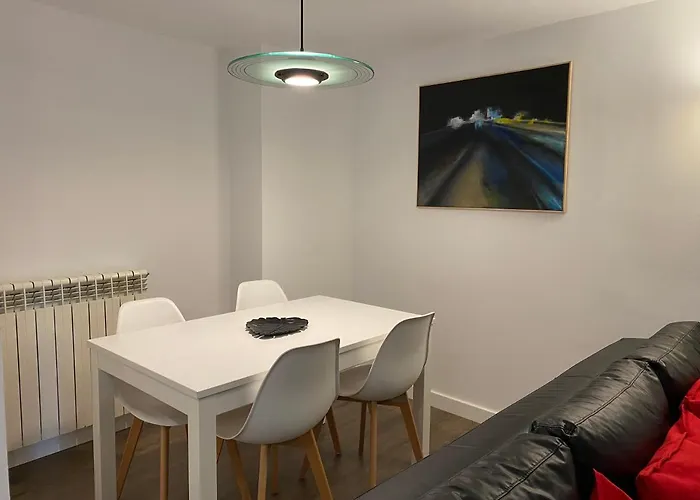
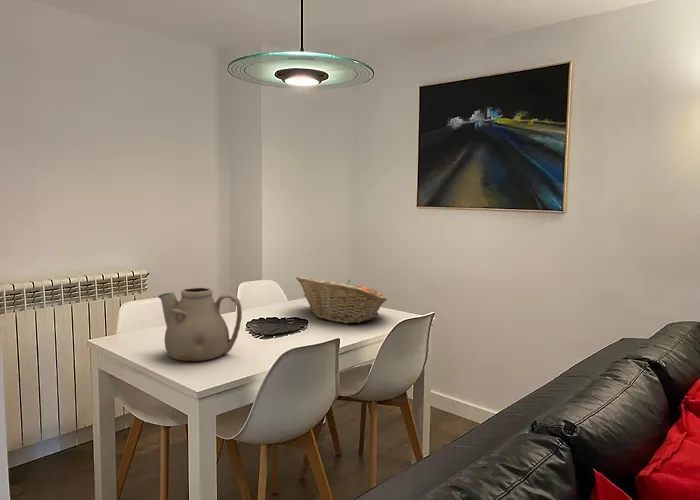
+ teapot (199, 321)
+ fruit basket (340, 296)
